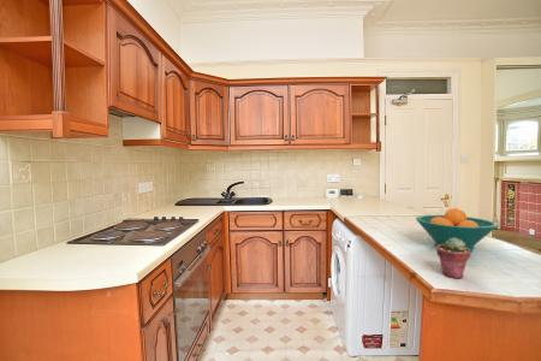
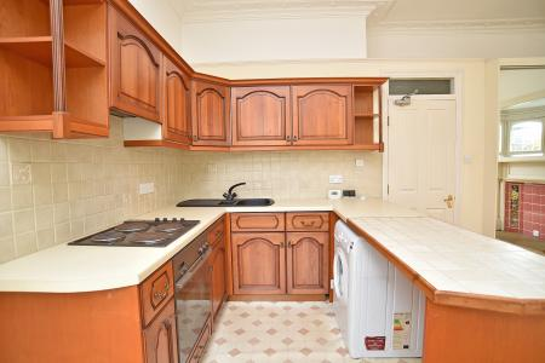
- potted succulent (452, 255)
- fruit bowl (453, 227)
